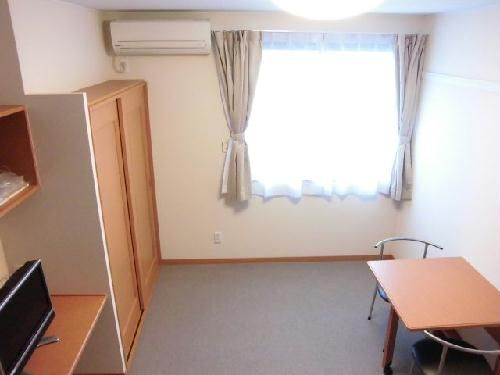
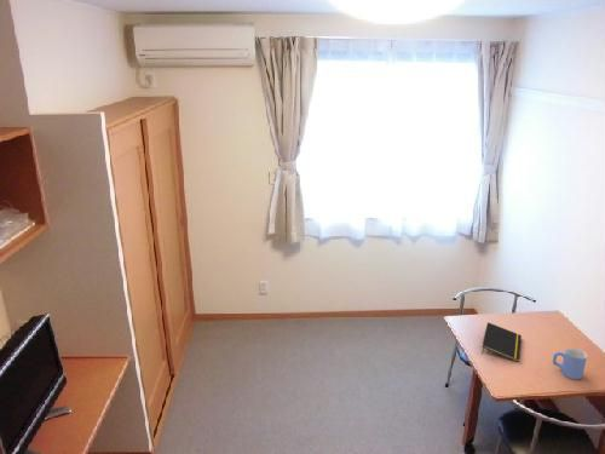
+ notepad (502, 340)
+ mug (569, 361)
